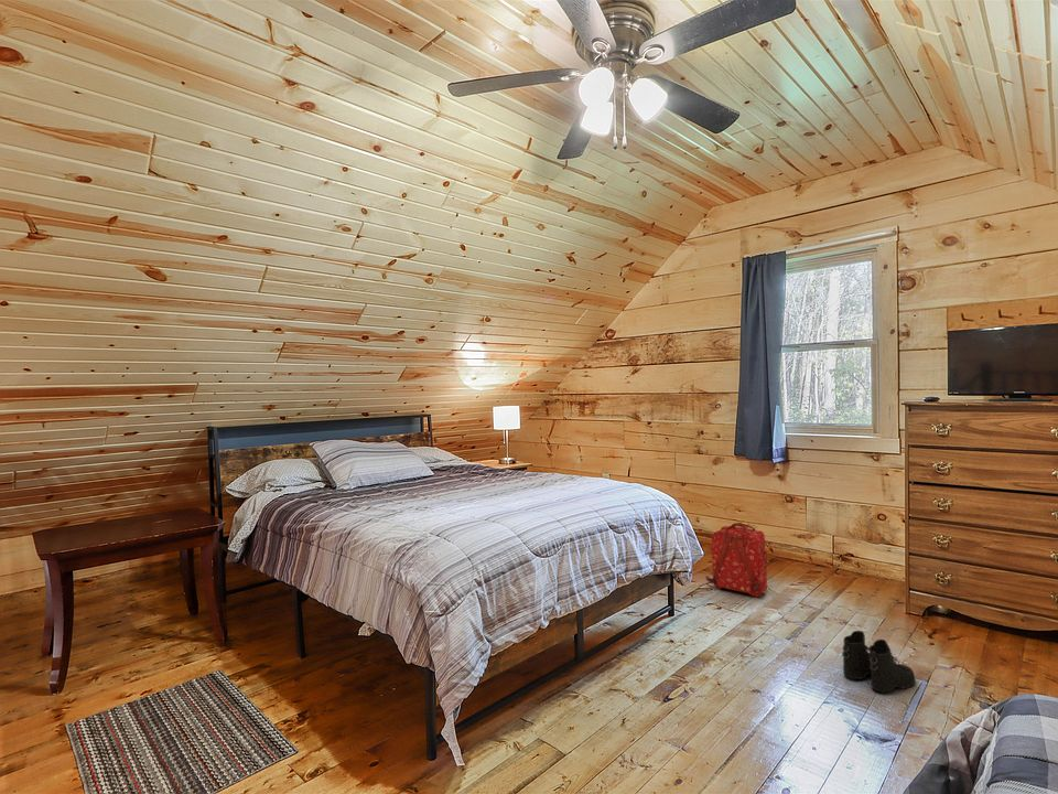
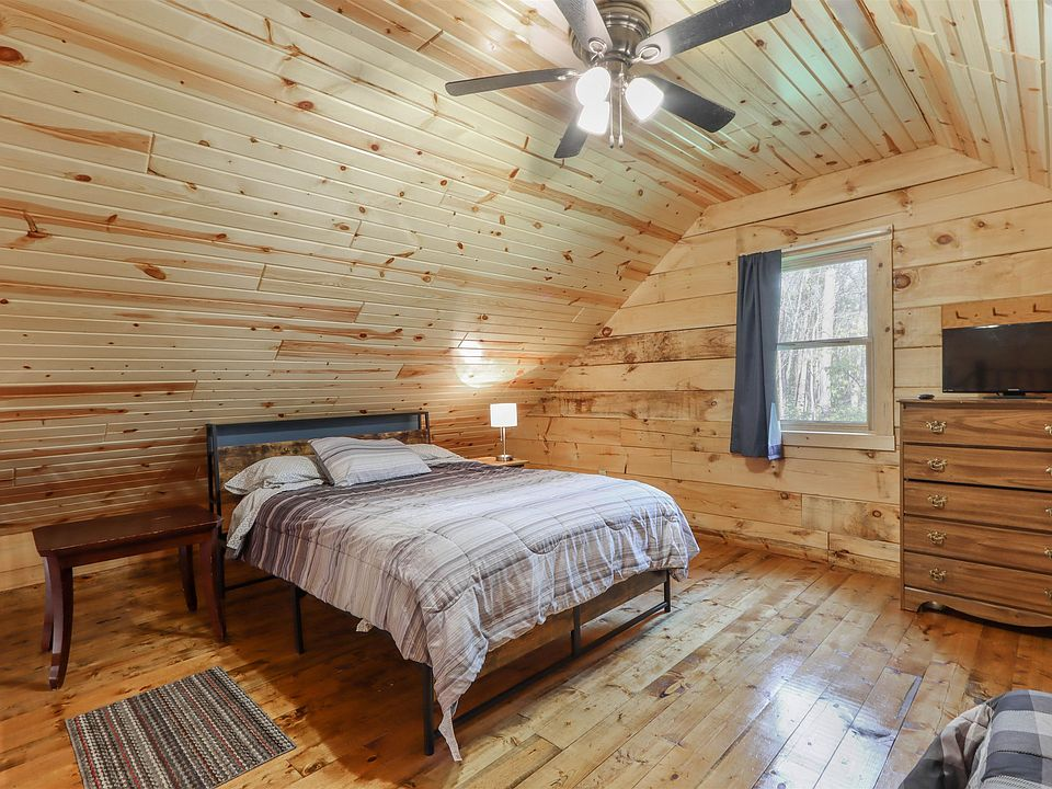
- backpack (738, 557)
- boots (877, 656)
